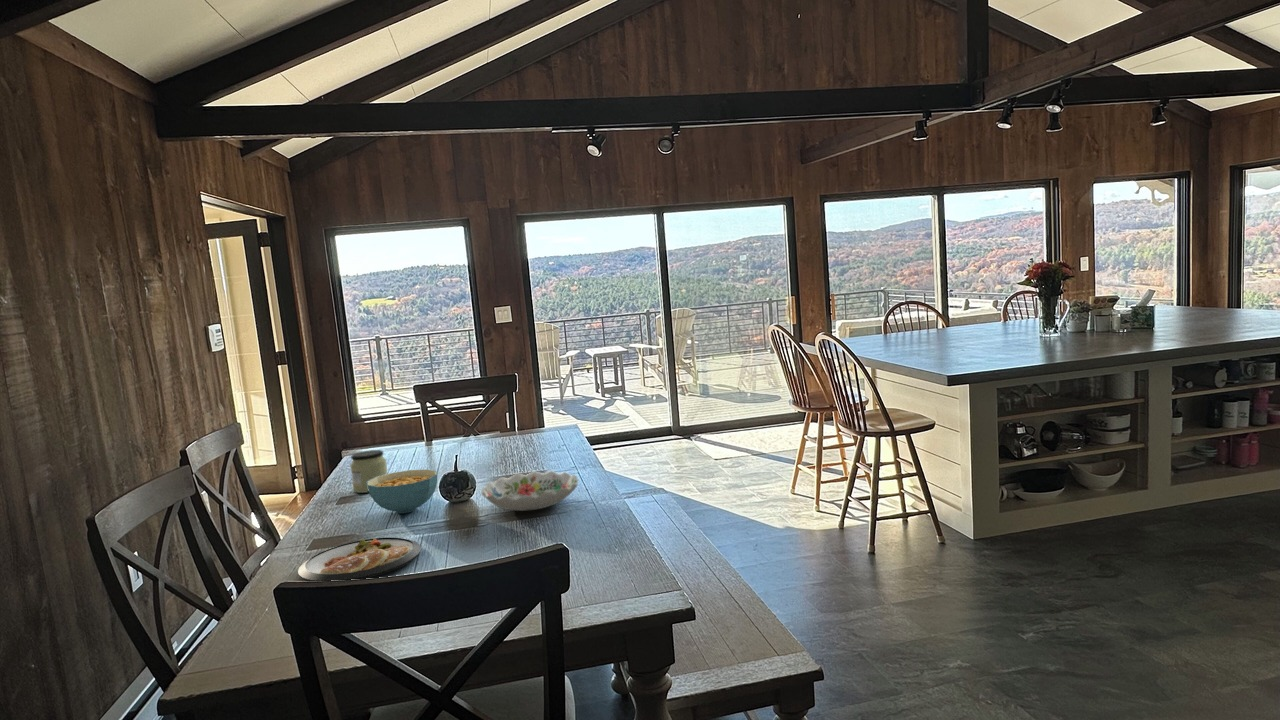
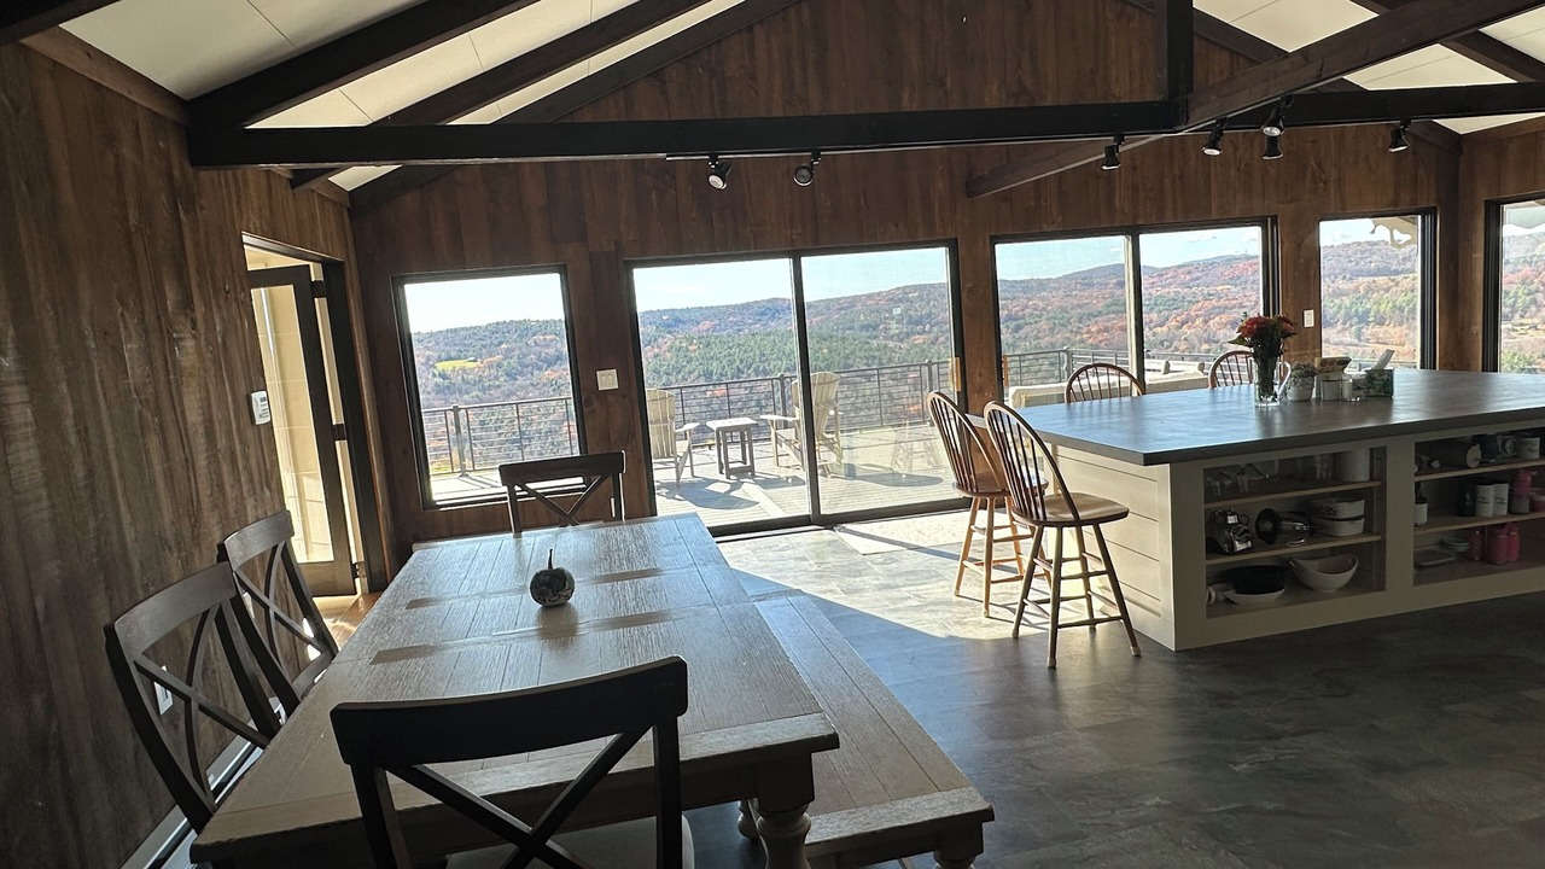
- dish (360, 555)
- decorative bowl (531, 493)
- jar (369, 470)
- cereal bowl (404, 494)
